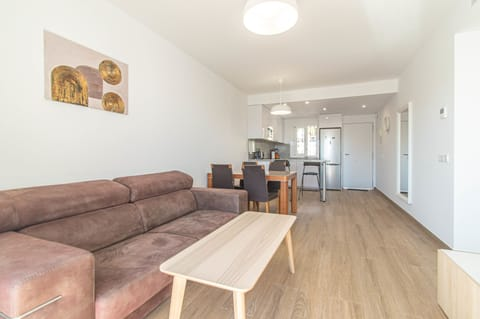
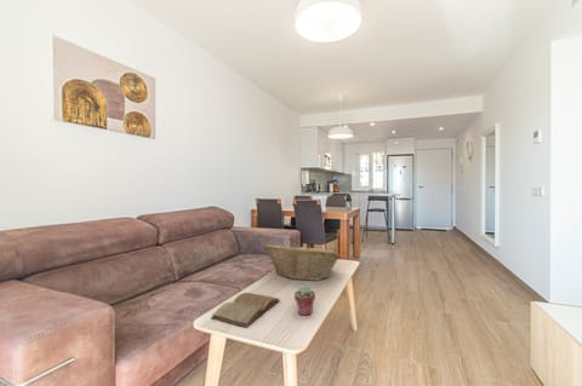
+ potted succulent (304, 299)
+ book (247, 305)
+ fruit basket (301, 257)
